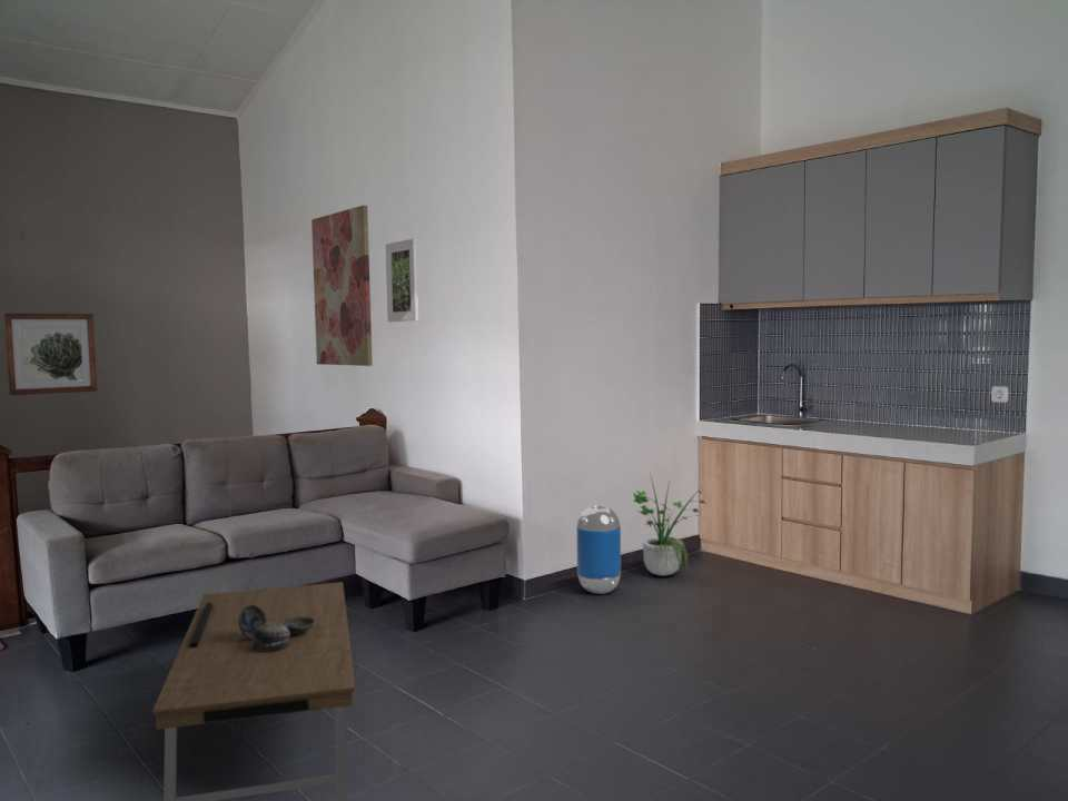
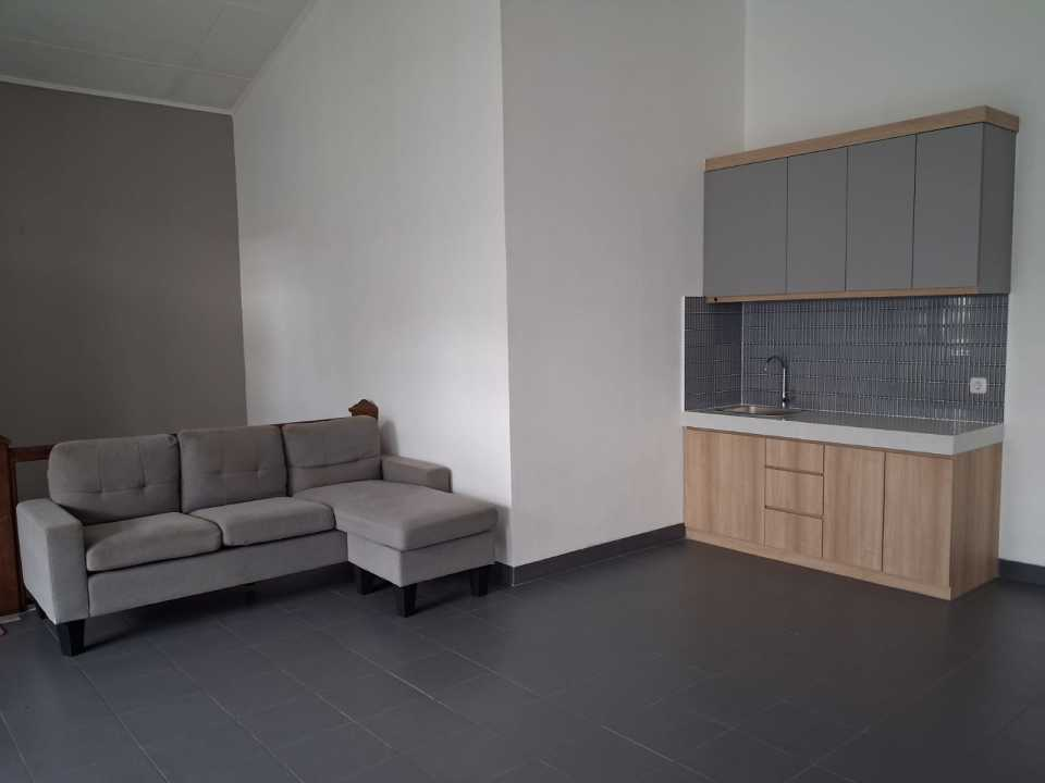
- potted plant (671, 517)
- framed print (402, 281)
- coffee table (268, 675)
- trash can (599, 550)
- decorative bowl (274, 622)
- wall art (51, 353)
- wall art (340, 289)
